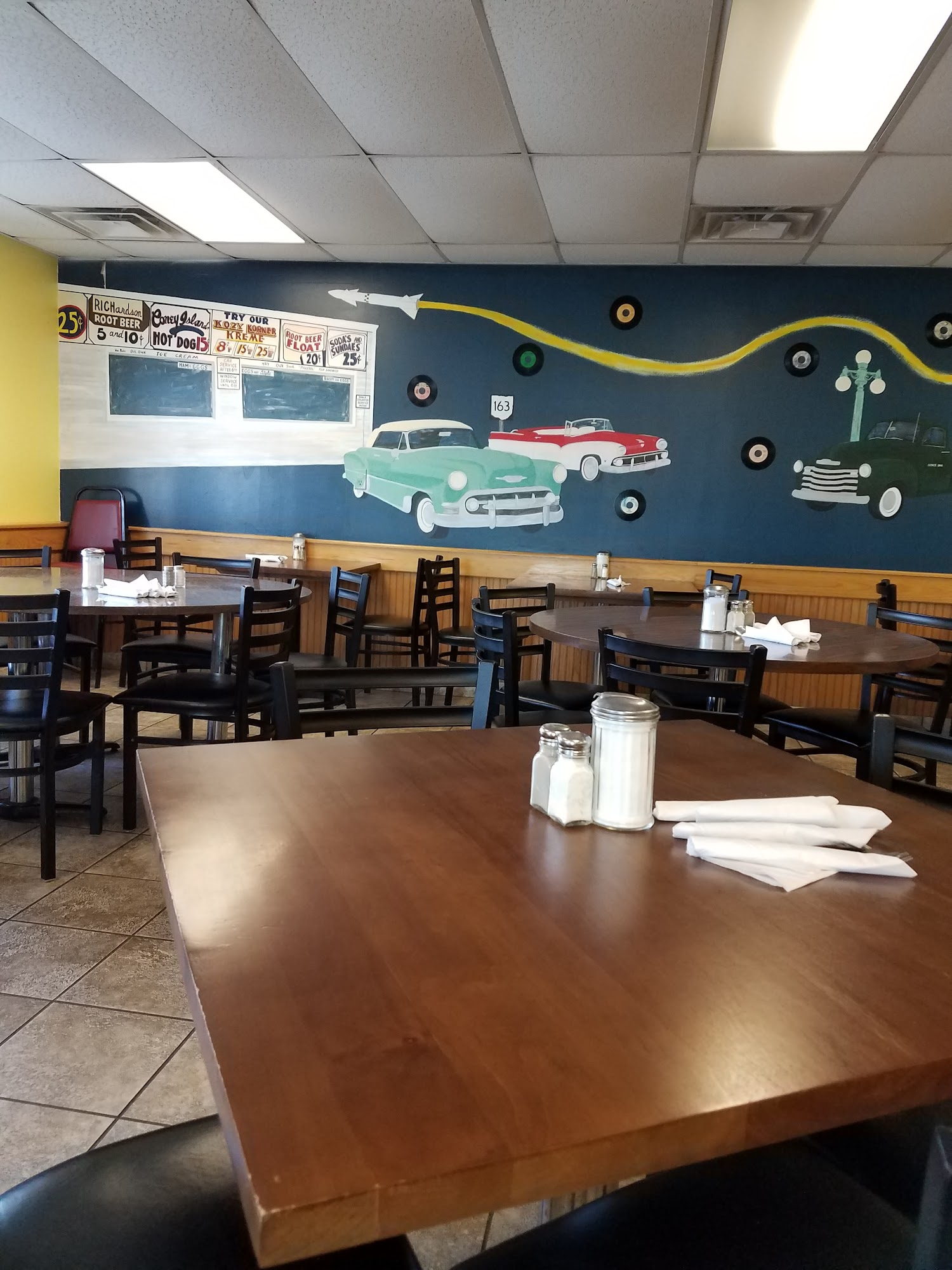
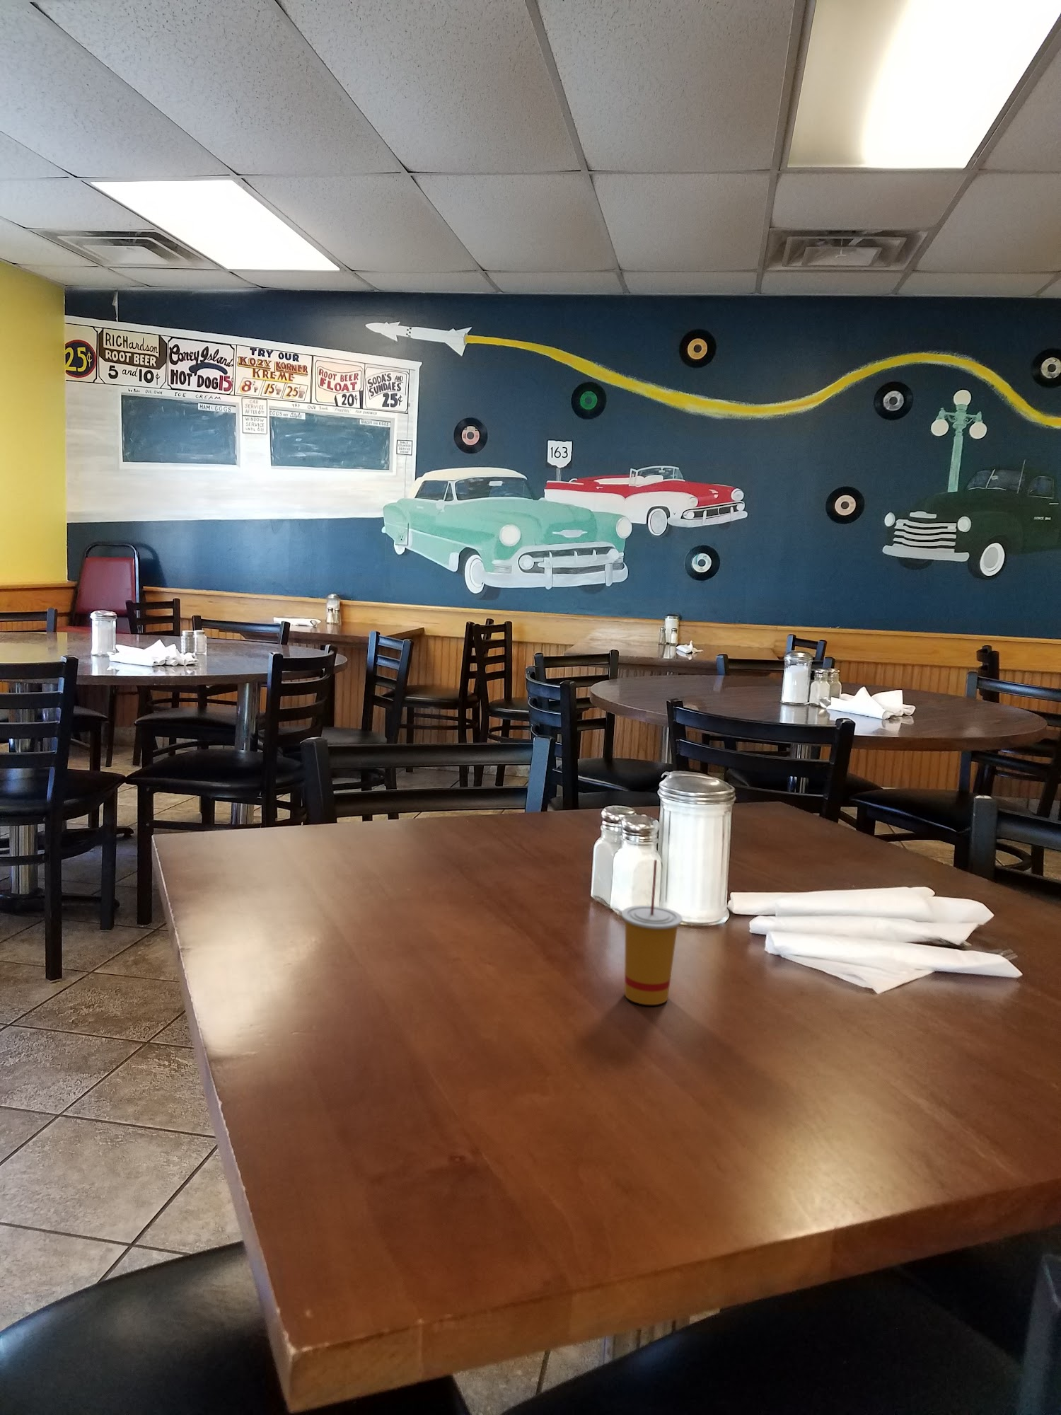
+ drinking cup (651, 927)
